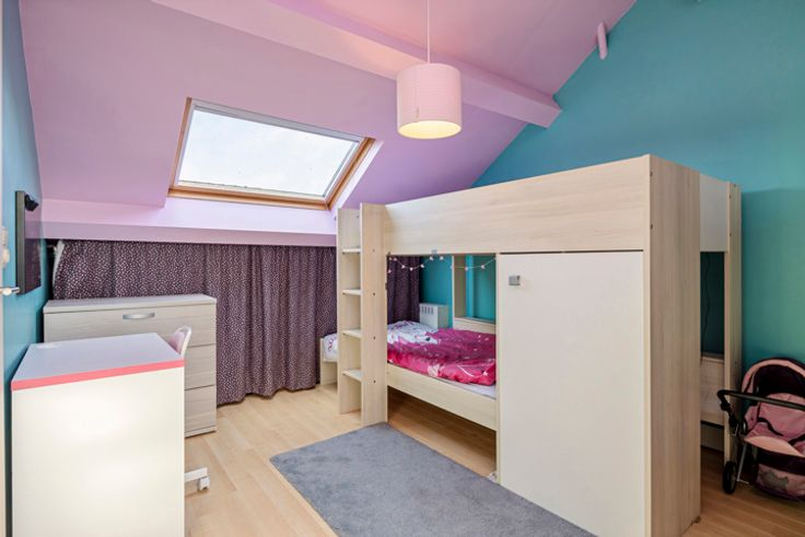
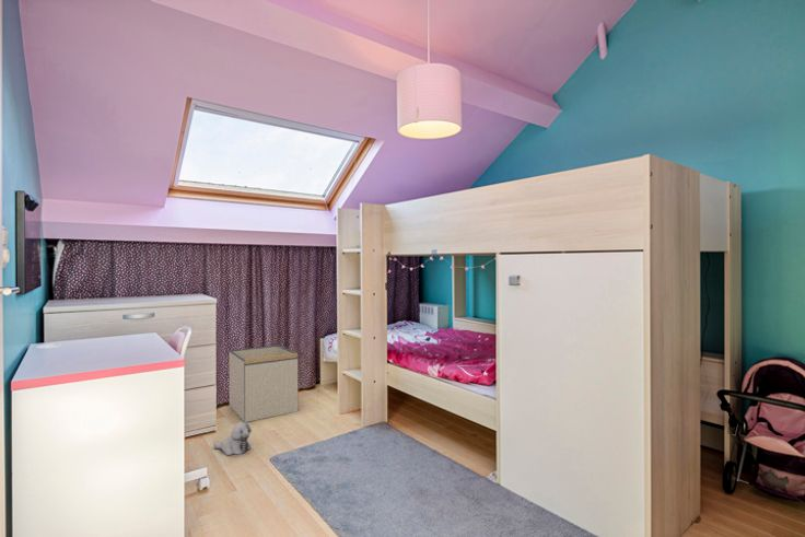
+ plush toy (233, 434)
+ storage bin (262, 380)
